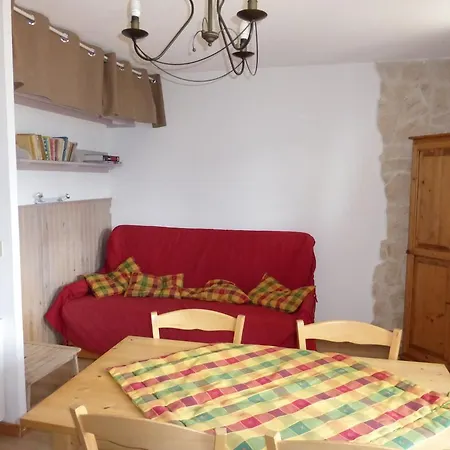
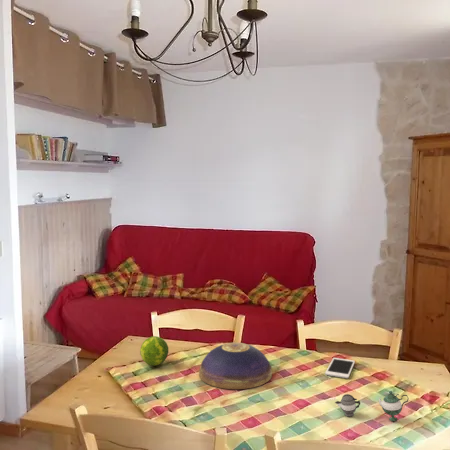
+ teapot (379, 403)
+ decorative bowl (235, 359)
+ cell phone (340, 367)
+ fruit (154, 350)
